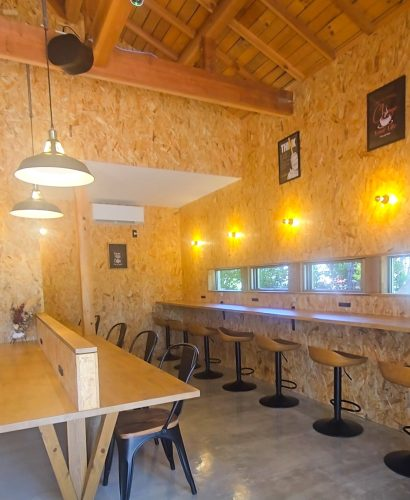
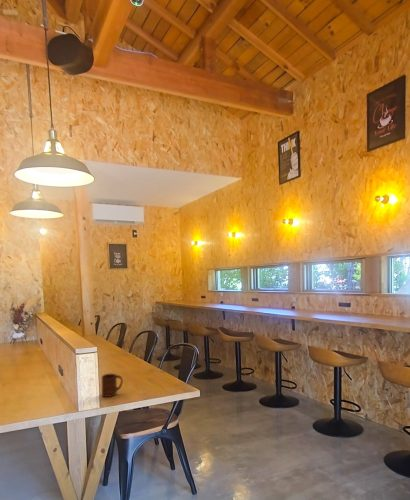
+ cup (111, 384)
